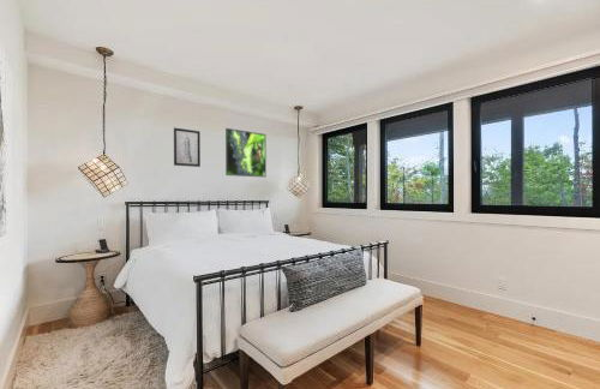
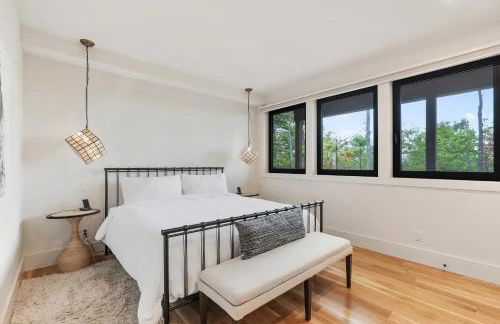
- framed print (246, 154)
- wall art (187, 148)
